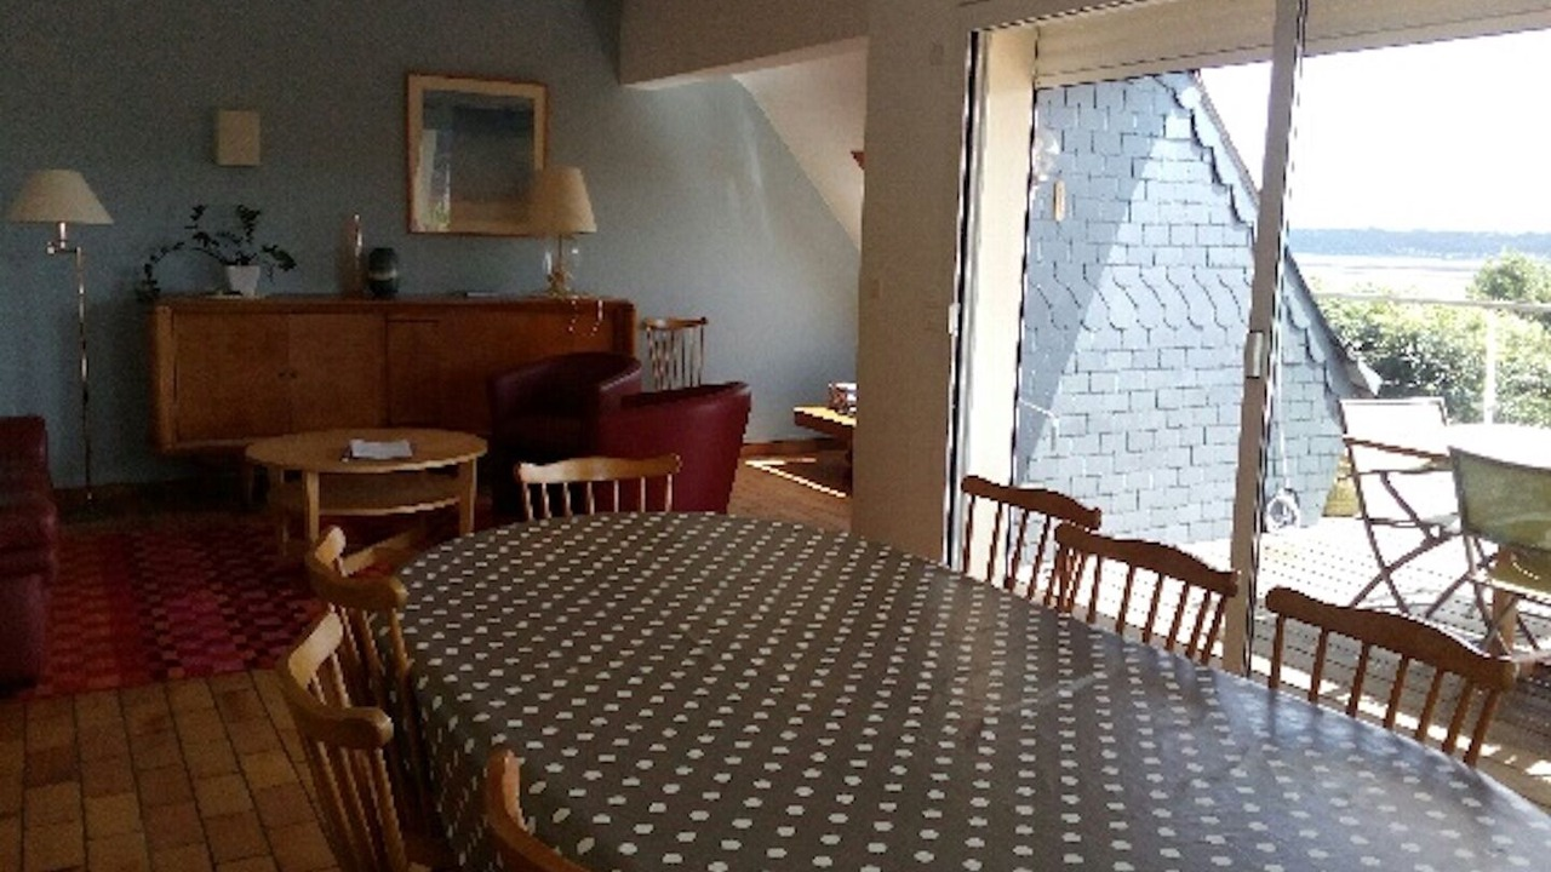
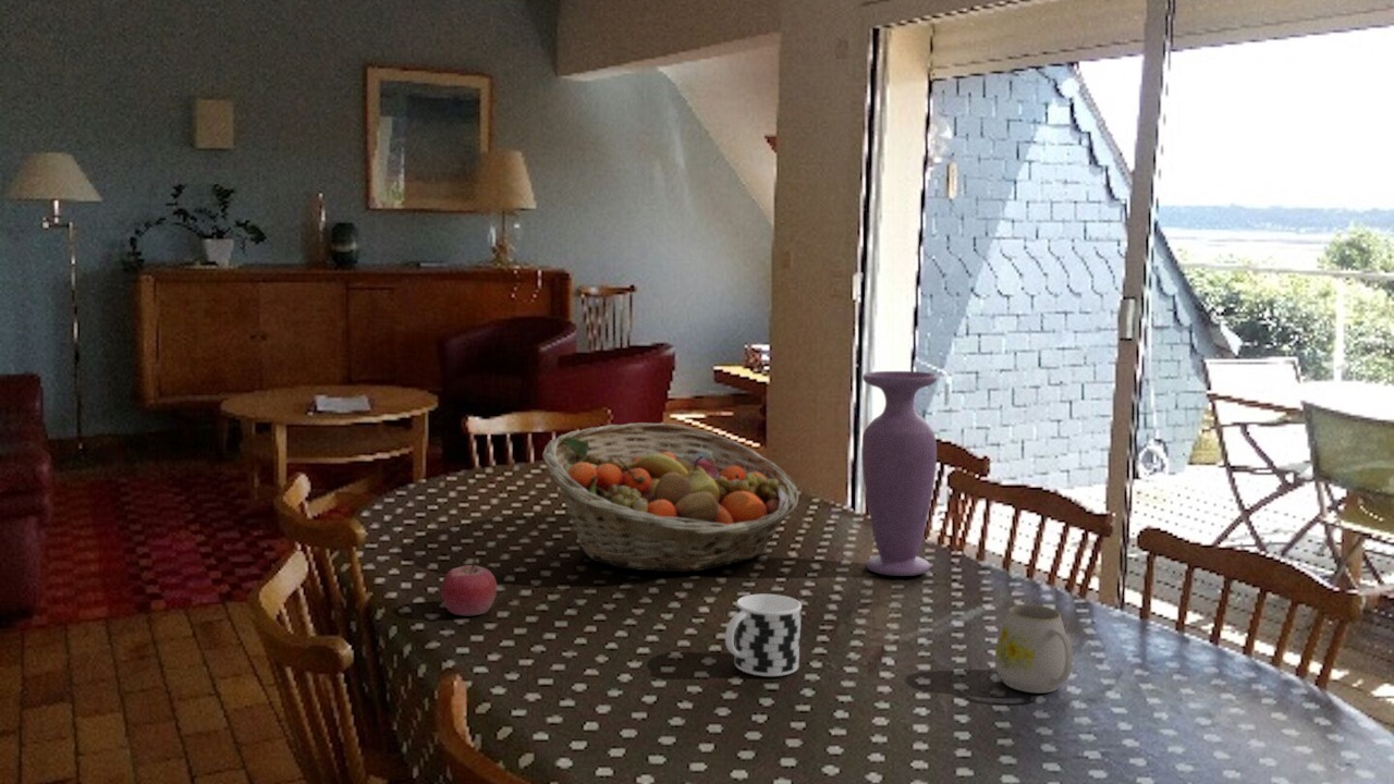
+ mug (1038, 650)
+ cup (759, 636)
+ fruit (468, 585)
+ vase (896, 471)
+ fruit basket (672, 492)
